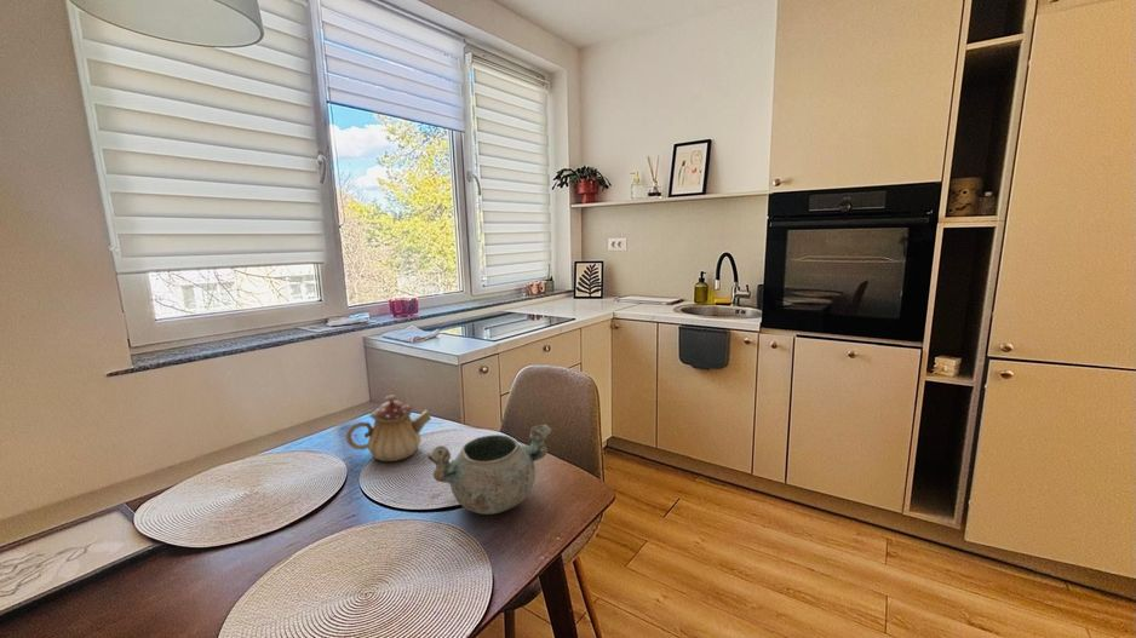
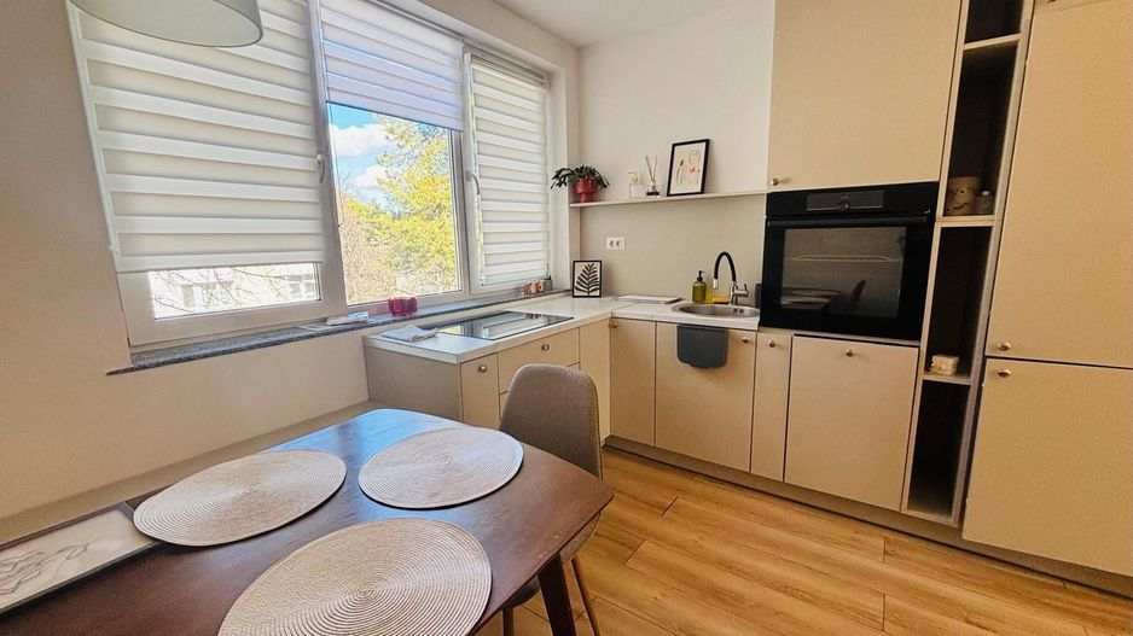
- decorative bowl (492, 467)
- teapot (389, 424)
